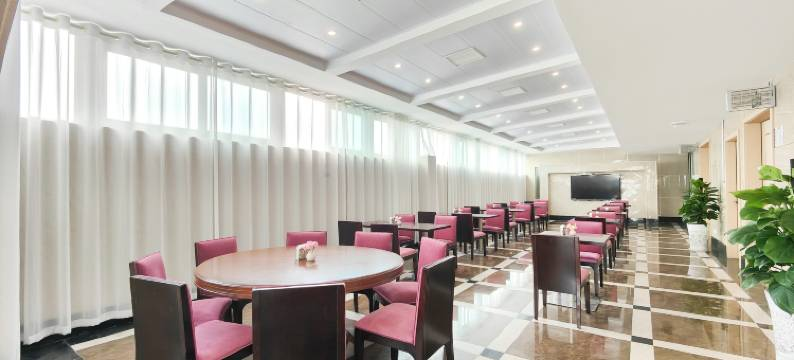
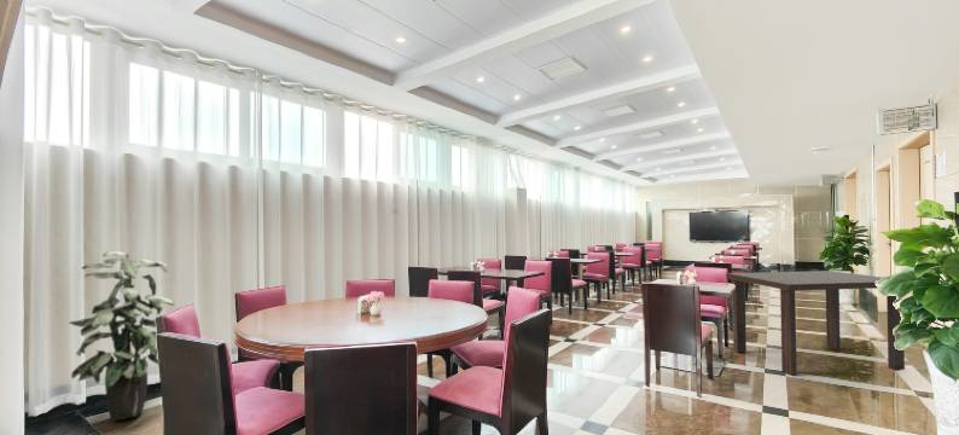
+ indoor plant (122, 332)
+ dining table (826, 318)
